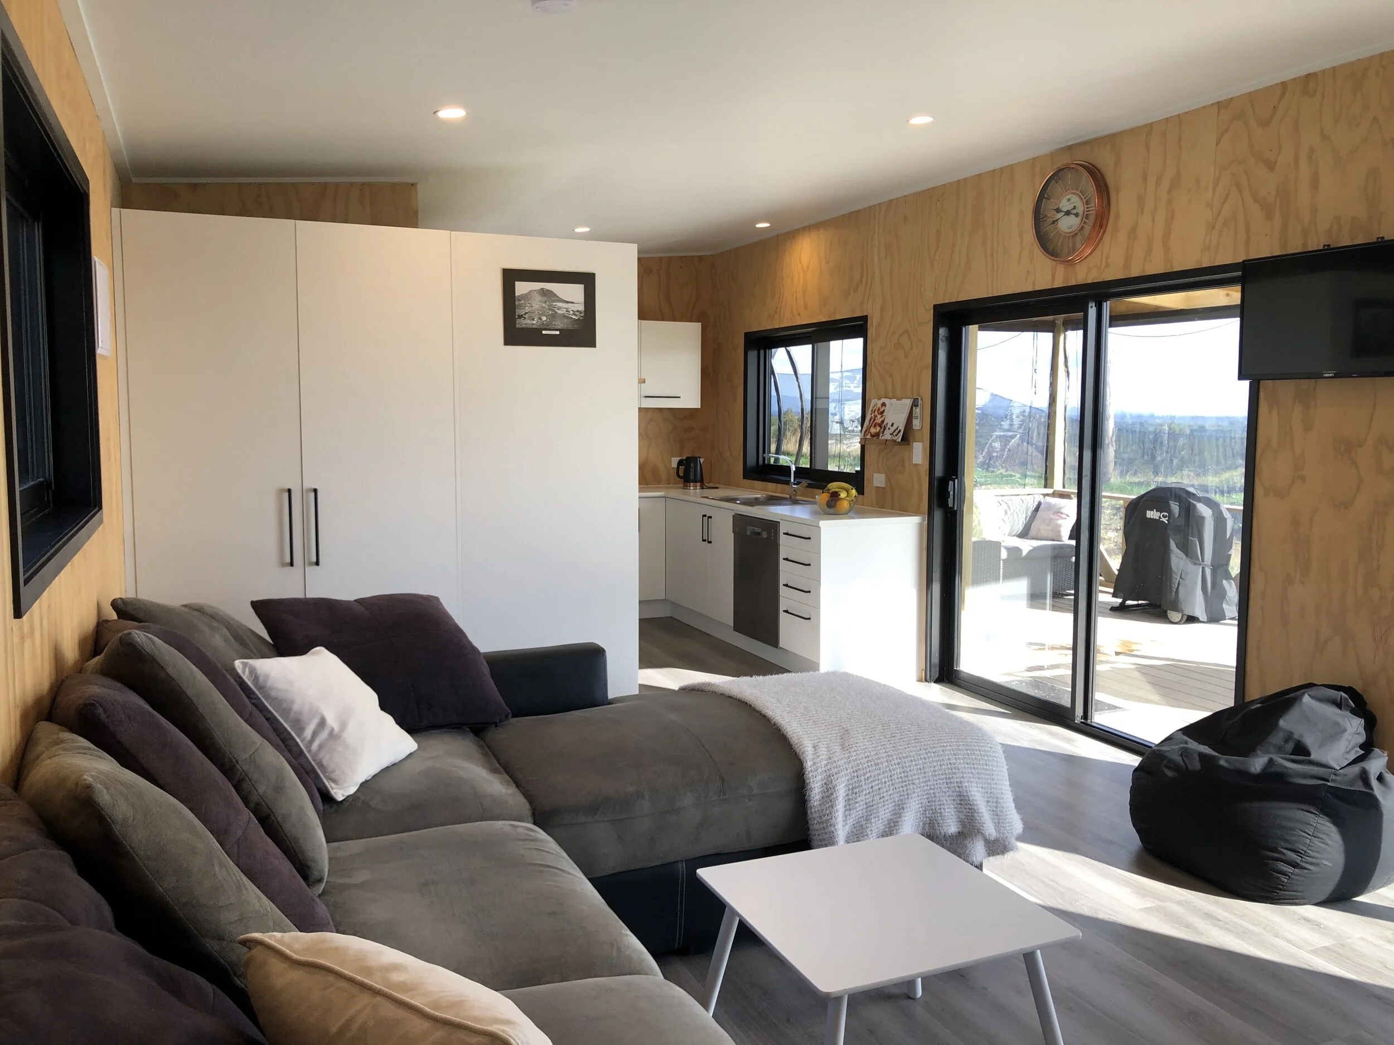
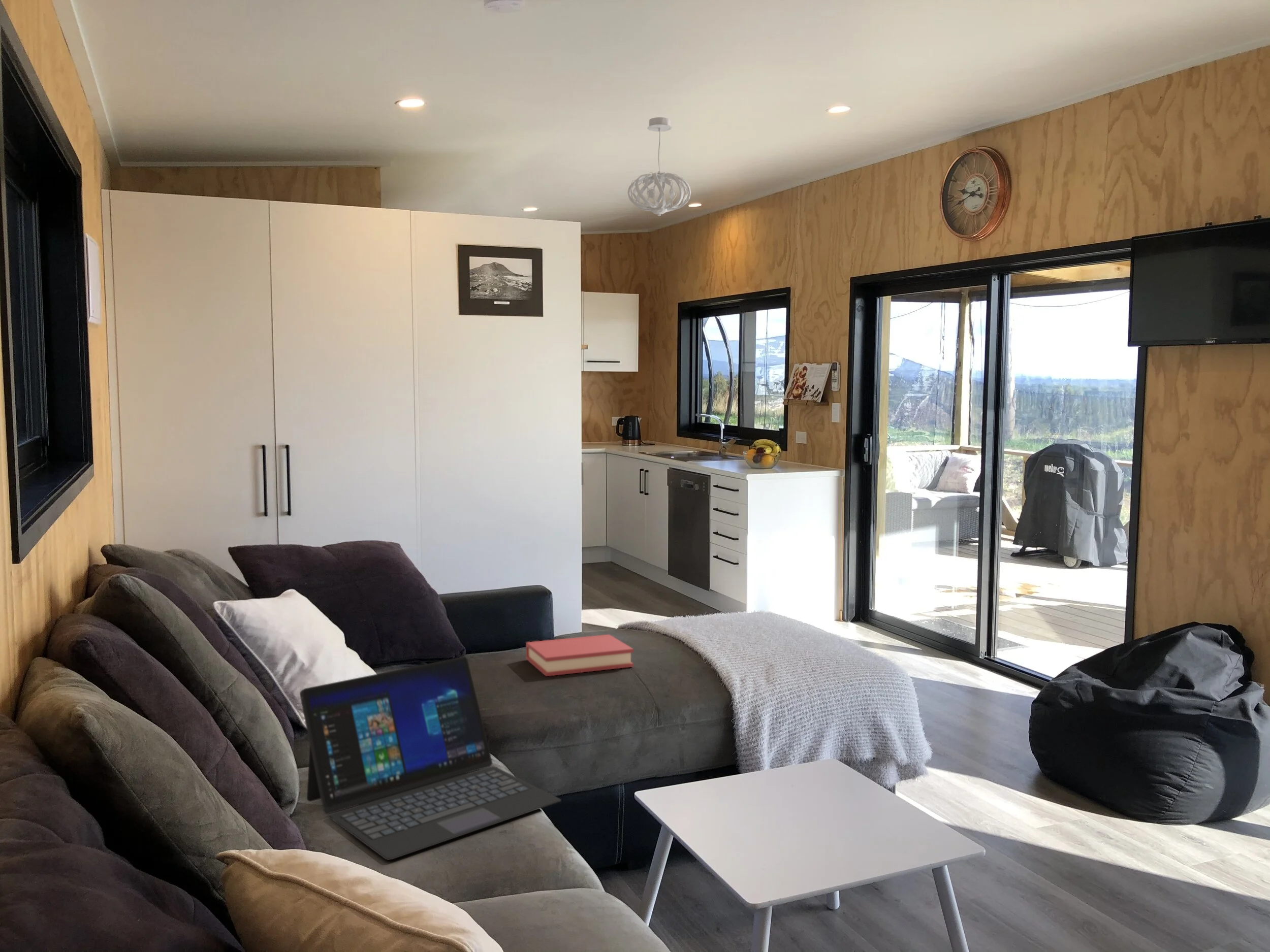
+ laptop (431, 745)
+ hardback book (579, 654)
+ pendant light (659, 168)
